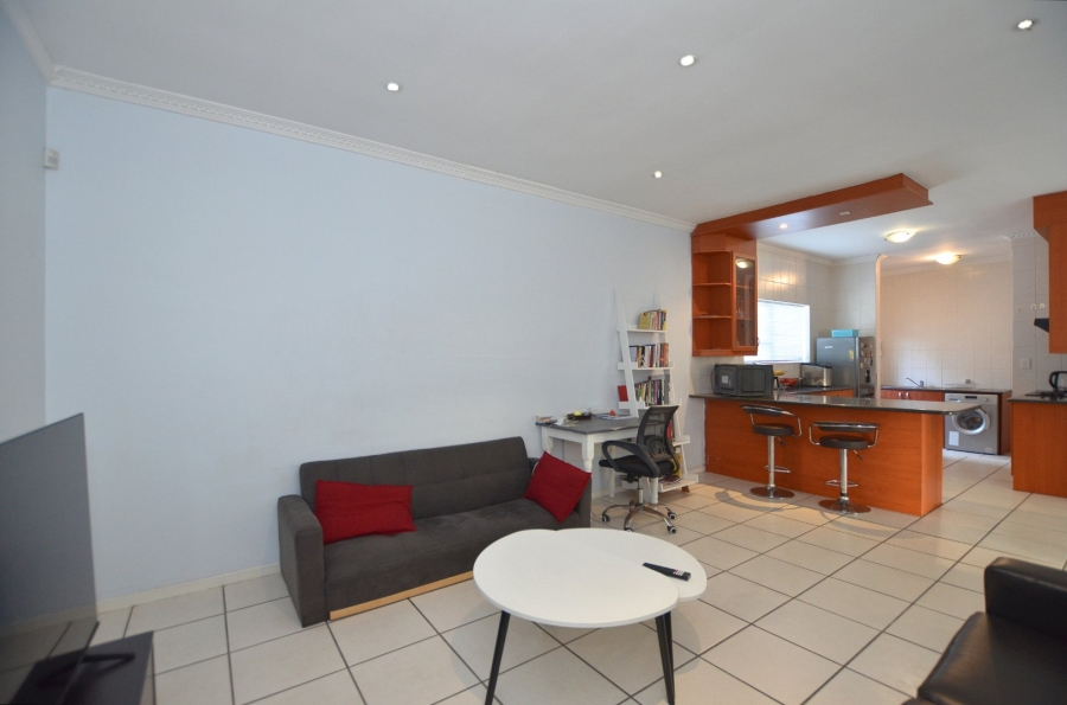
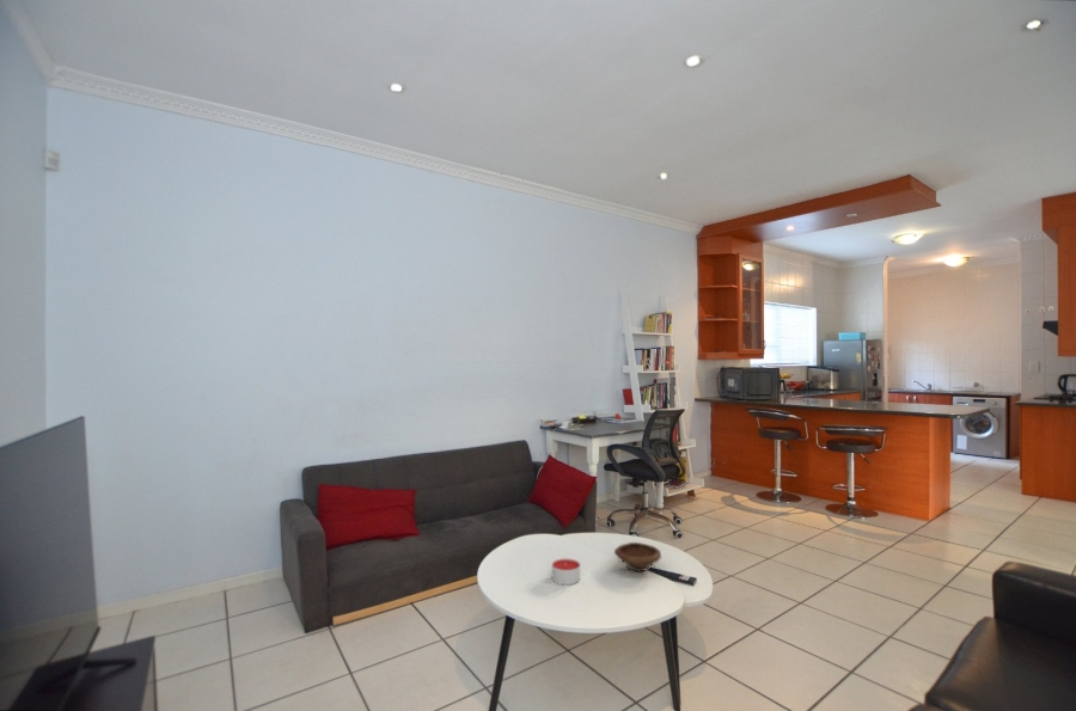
+ bowl (637, 558)
+ candle (565, 570)
